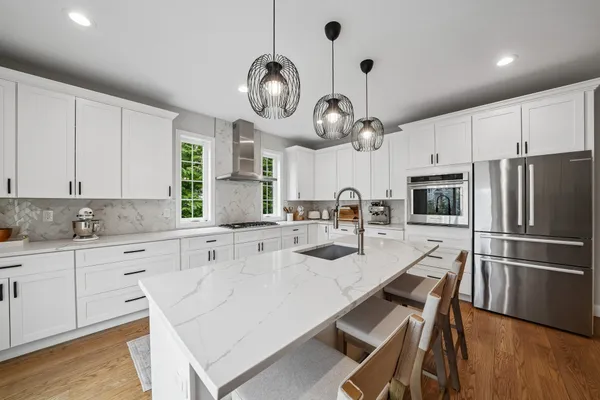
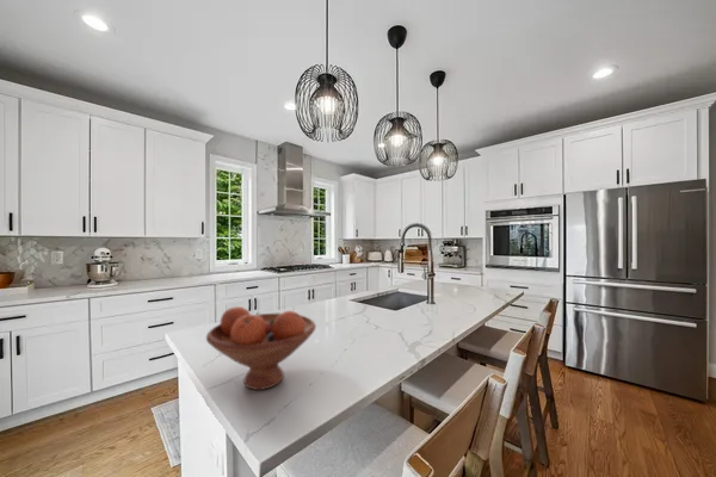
+ fruit bowl (264, 342)
